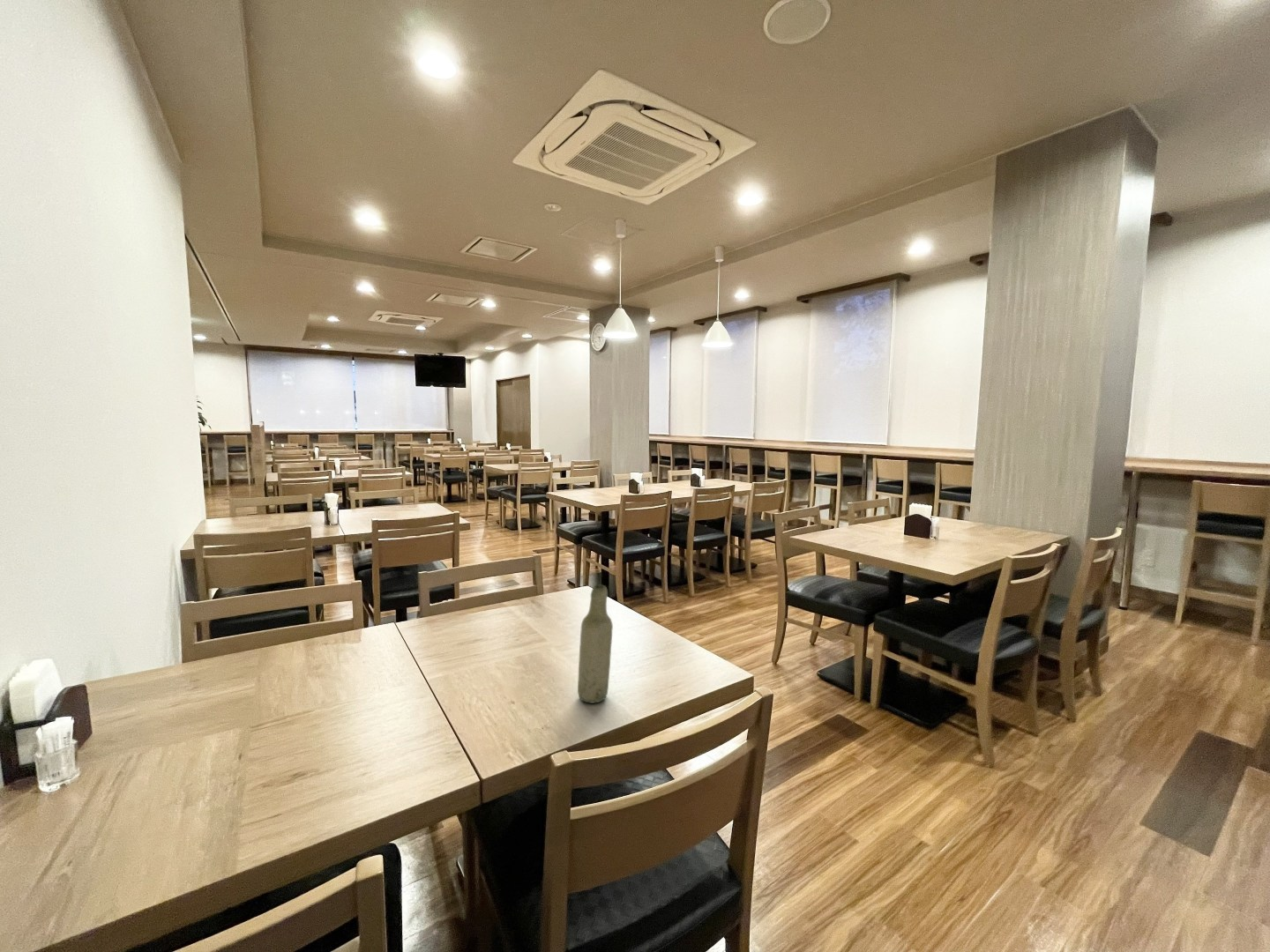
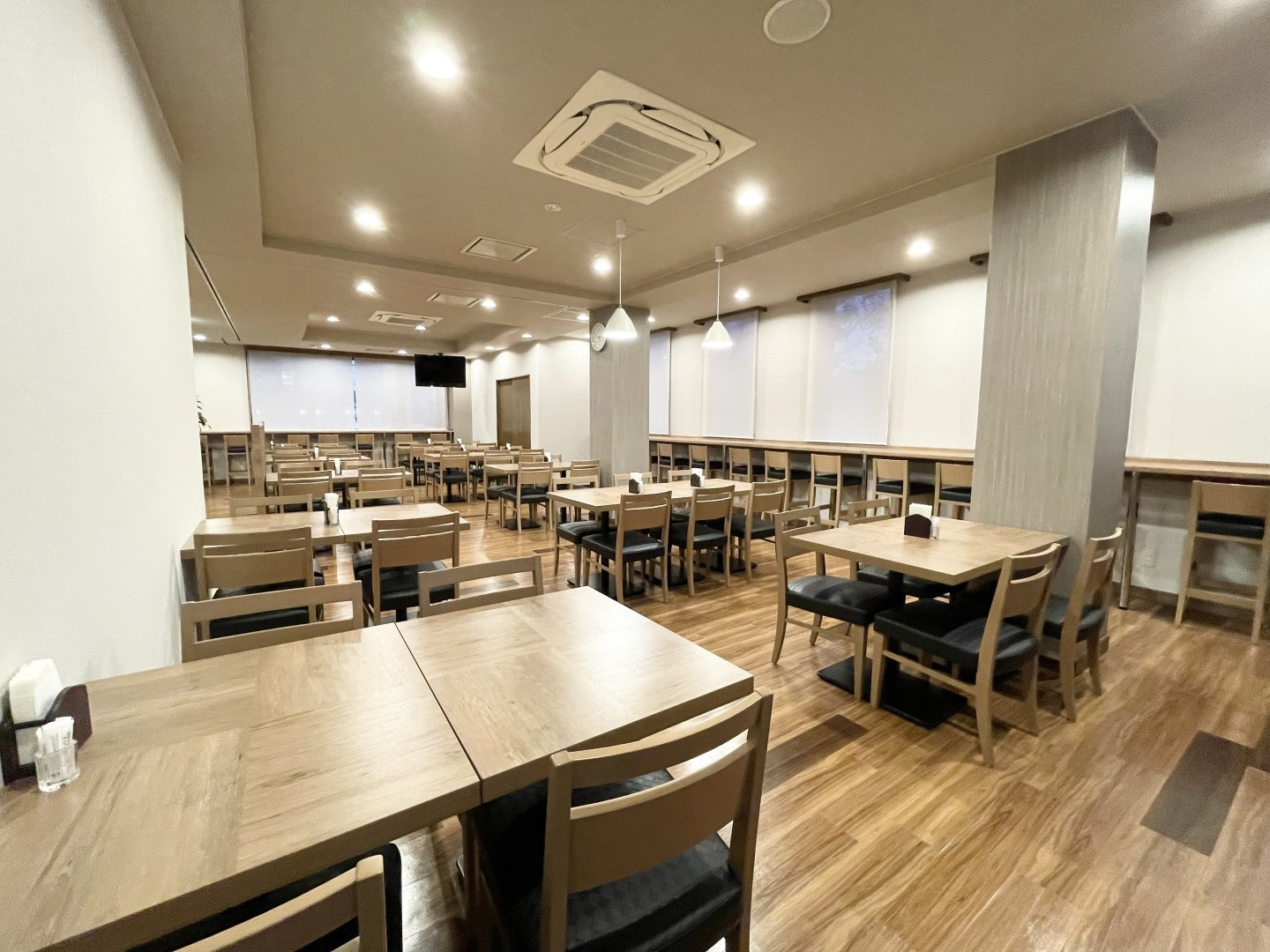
- bottle (594, 642)
